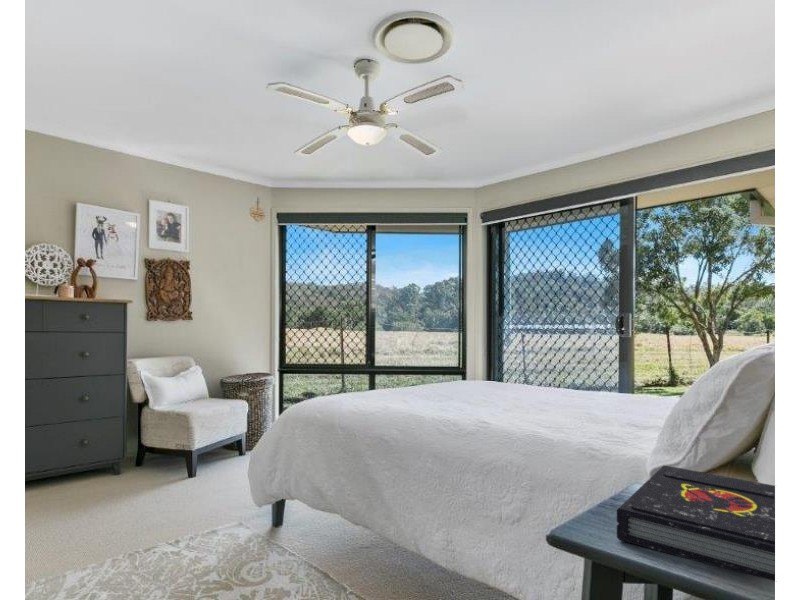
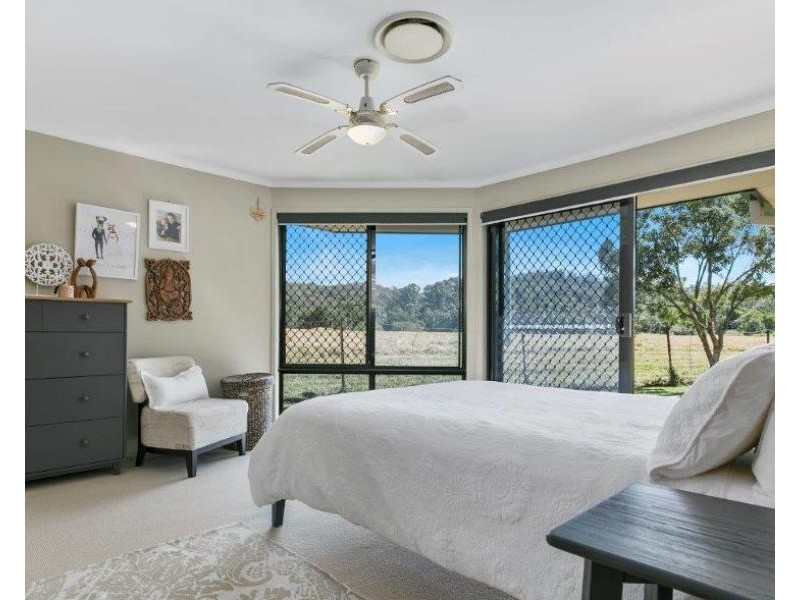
- book (716, 513)
